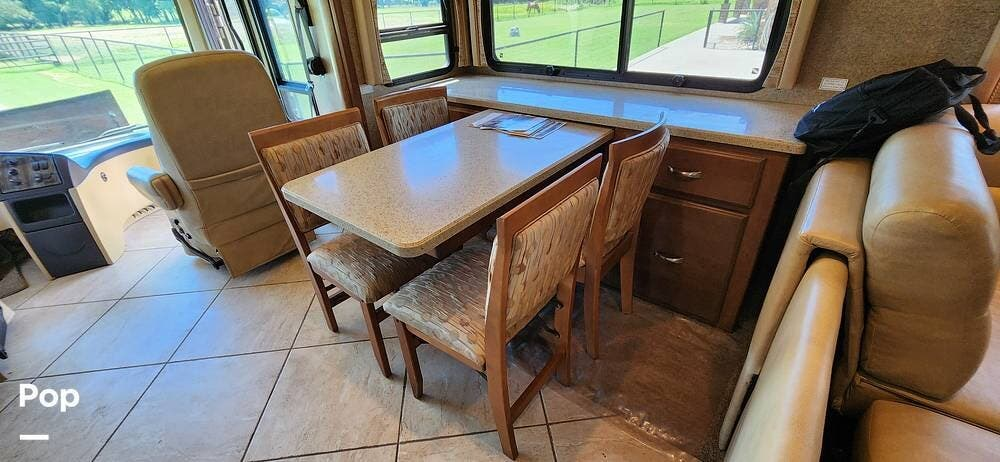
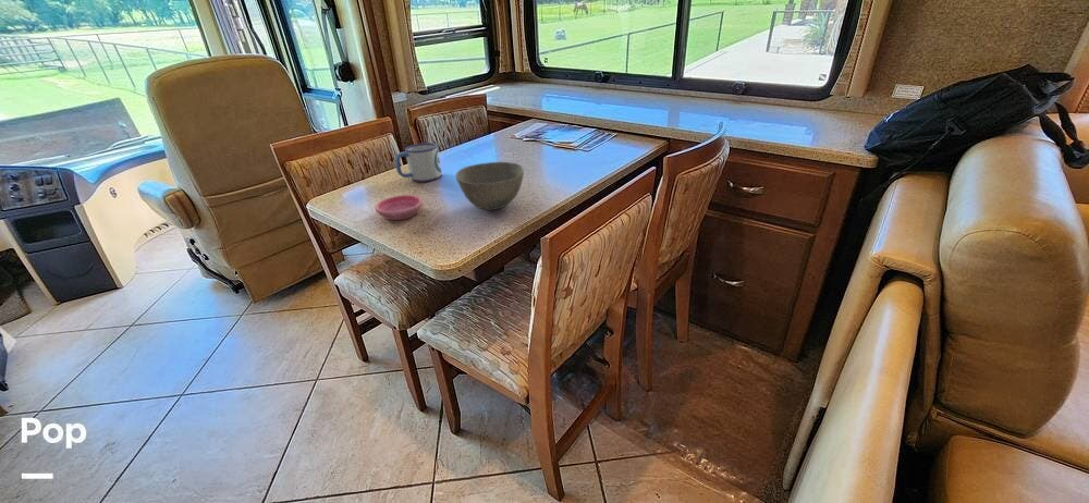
+ mug (417, 163)
+ bowl (491, 188)
+ saucer (400, 208)
